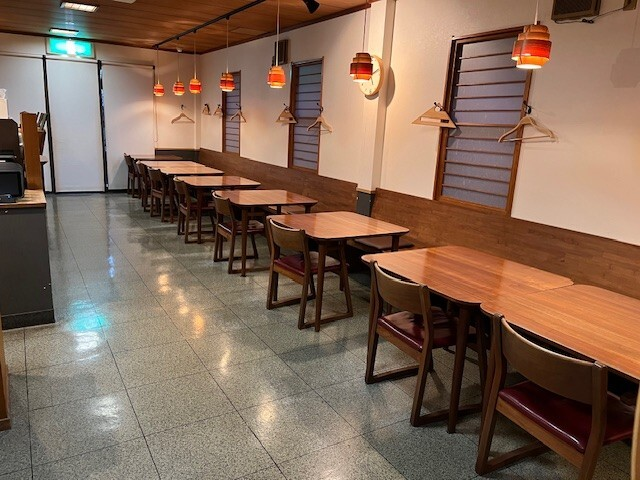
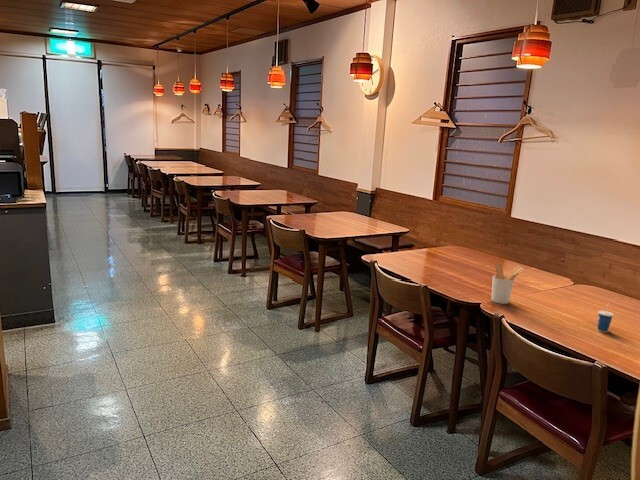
+ cup (605, 316)
+ utensil holder (507, 283)
